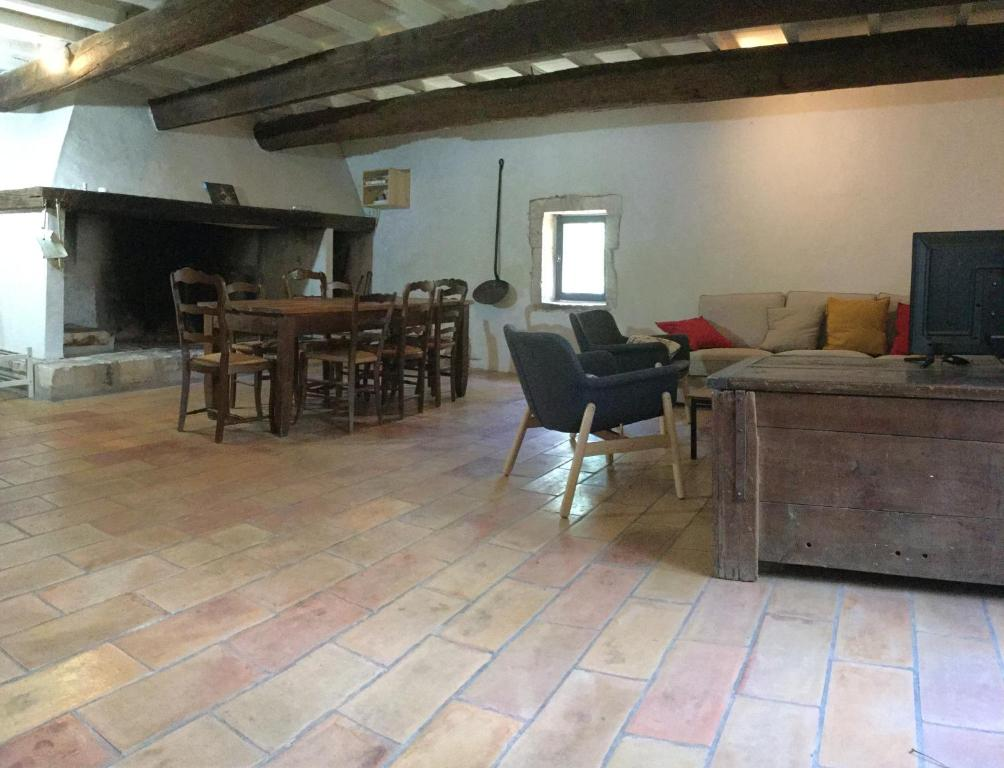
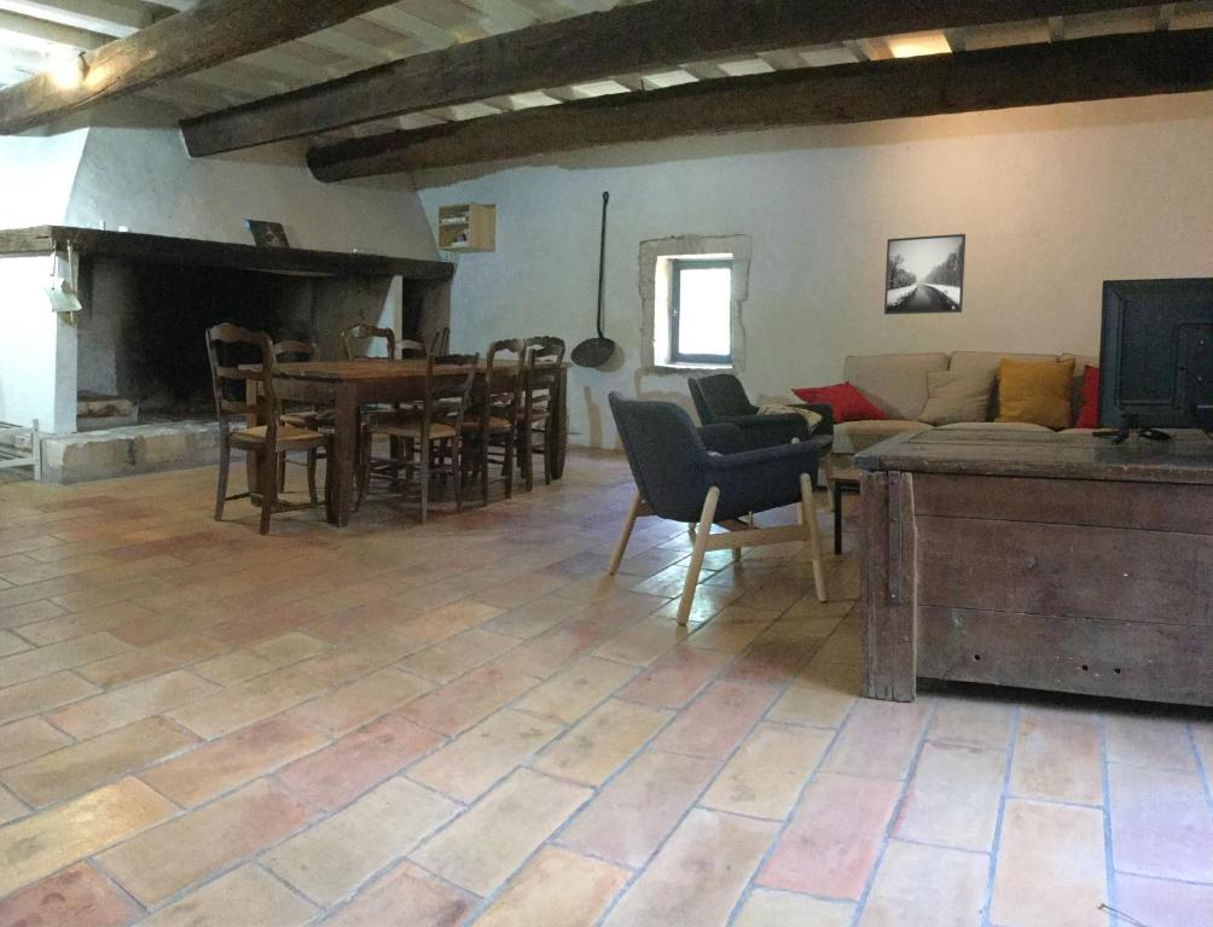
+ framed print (923, 274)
